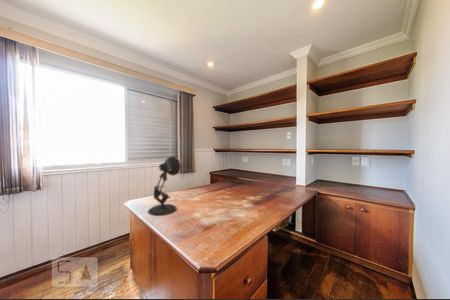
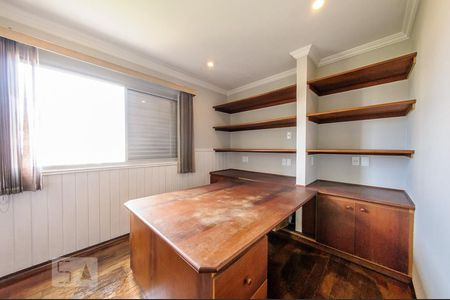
- desk lamp (163, 183)
